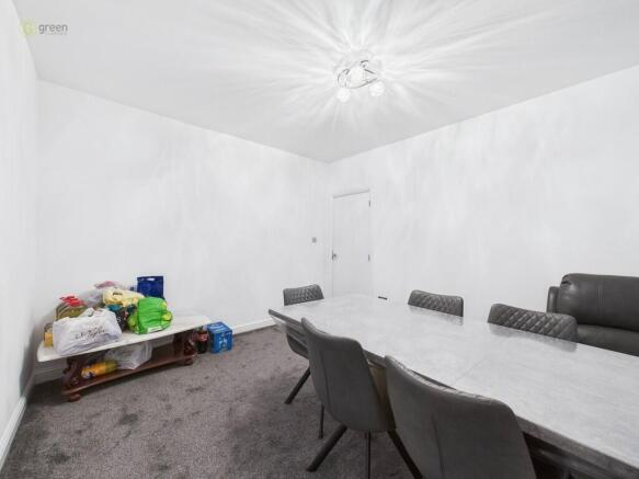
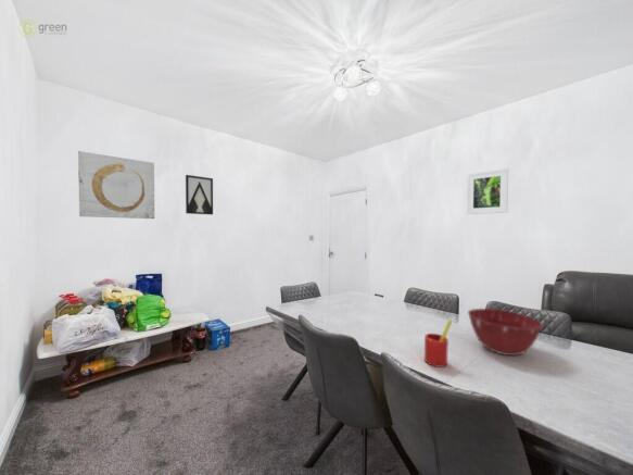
+ mixing bowl (502, 333)
+ wall art (118, 187)
+ wall art (200, 195)
+ straw (438, 340)
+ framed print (486, 192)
